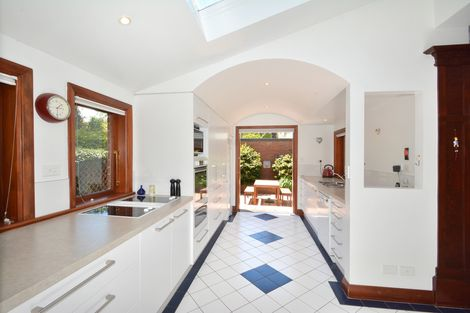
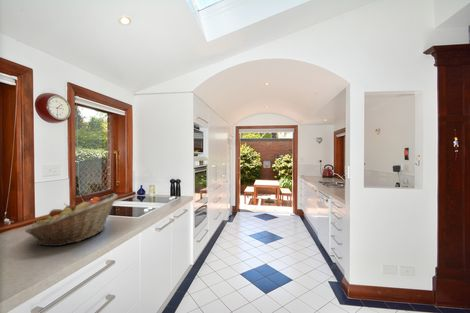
+ fruit basket (78, 216)
